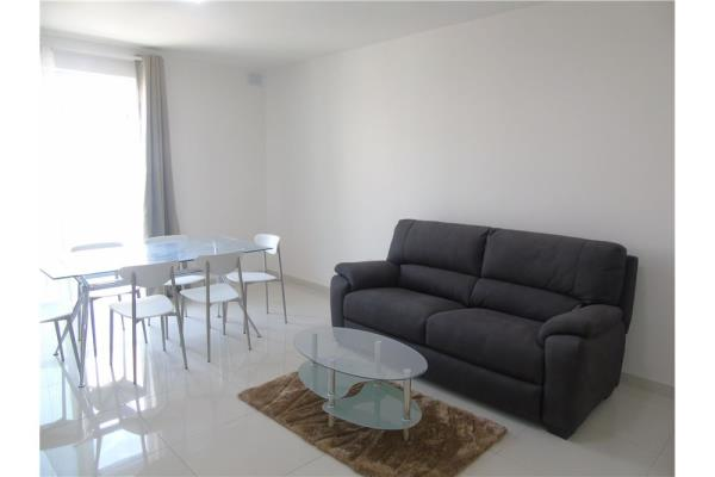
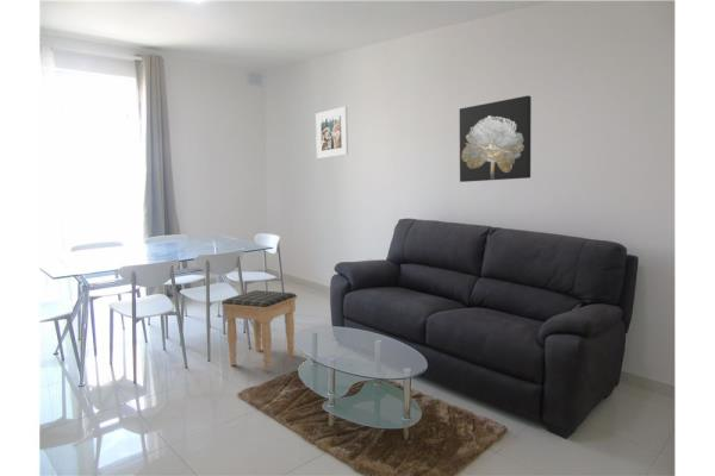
+ wall art (493, 142)
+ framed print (331, 133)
+ footstool (260, 327)
